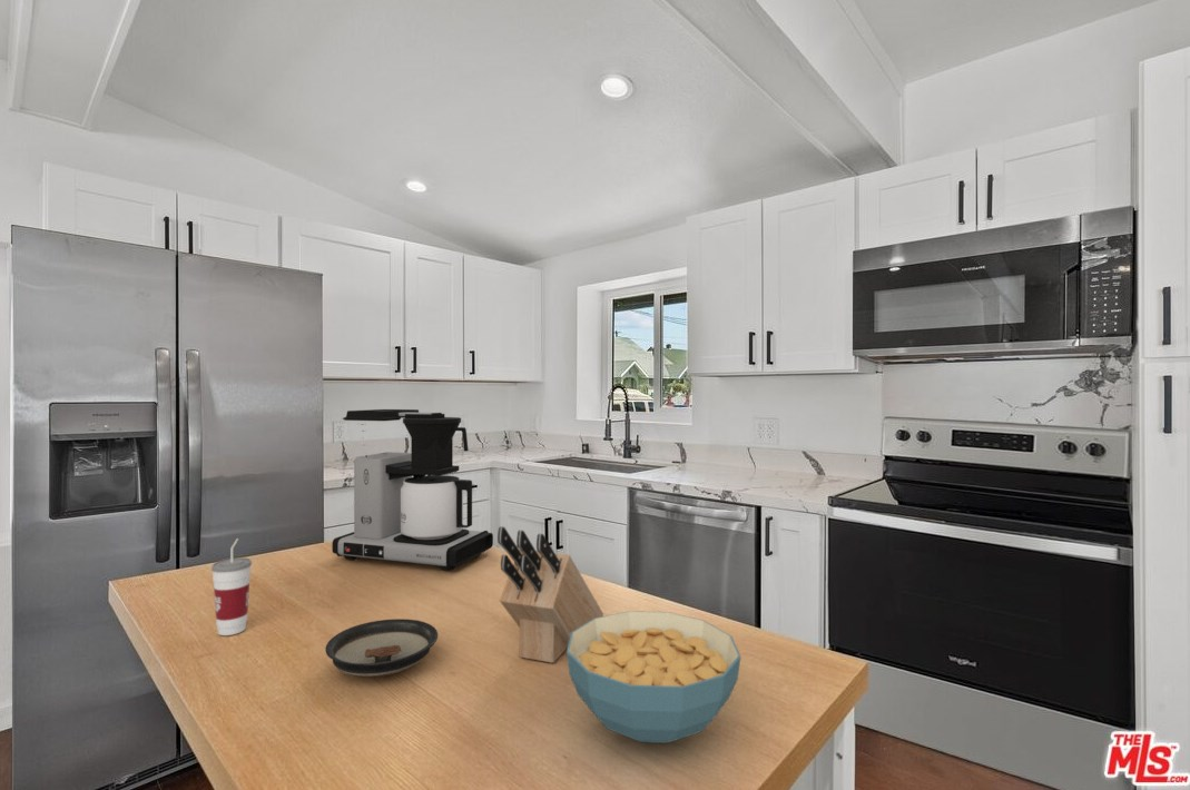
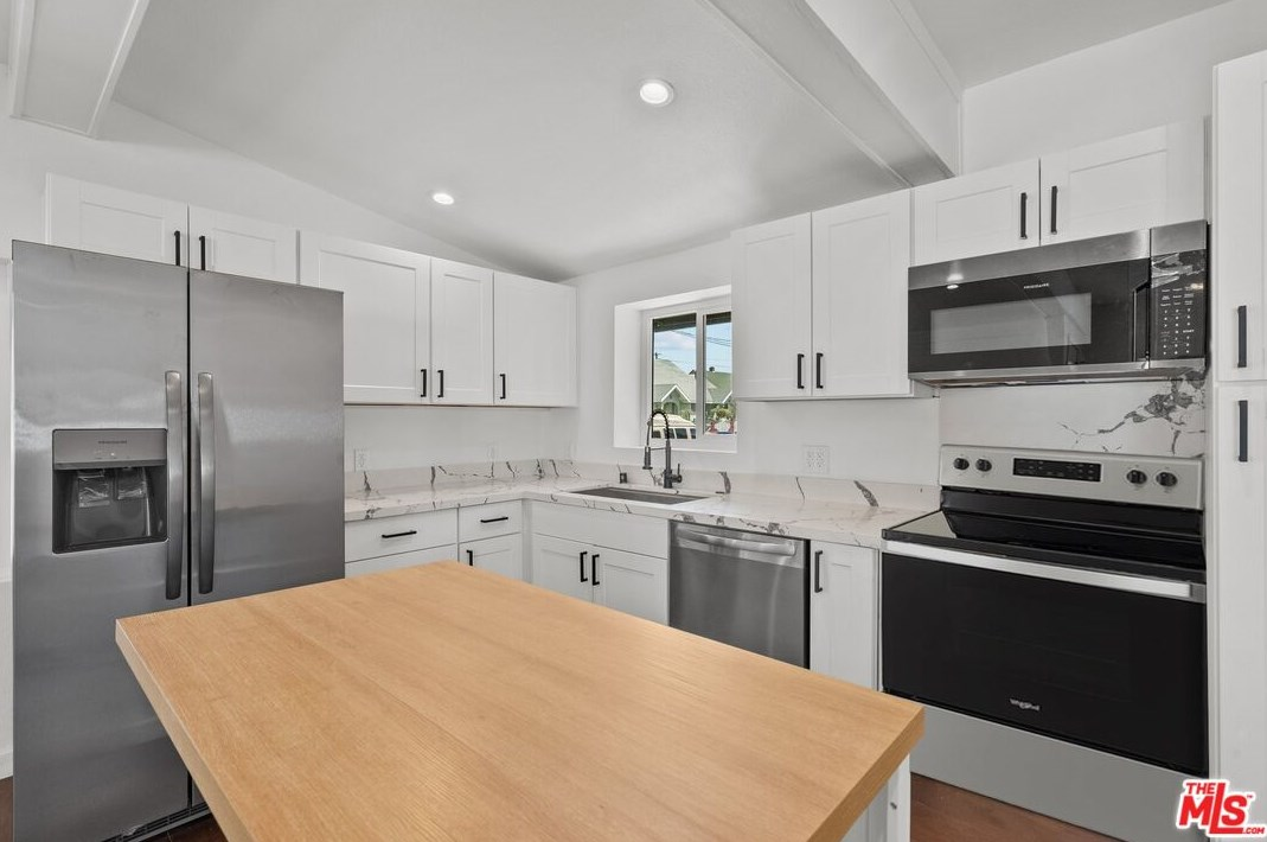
- saucer (383, 651)
- knife block (551, 579)
- cup (232, 584)
- cereal bowl (651, 685)
- coffee maker (414, 483)
